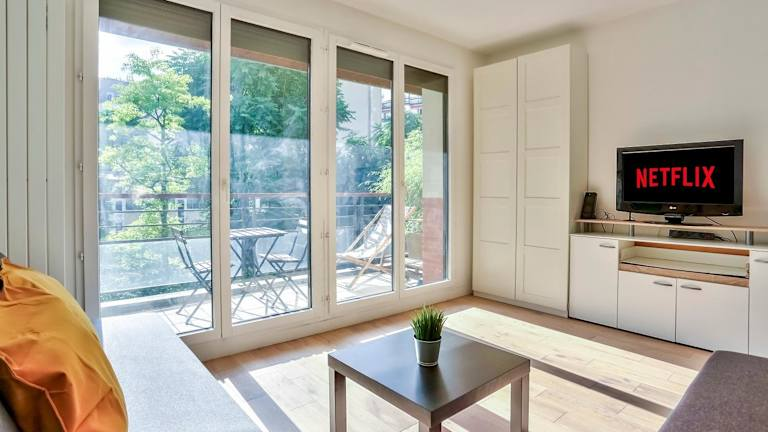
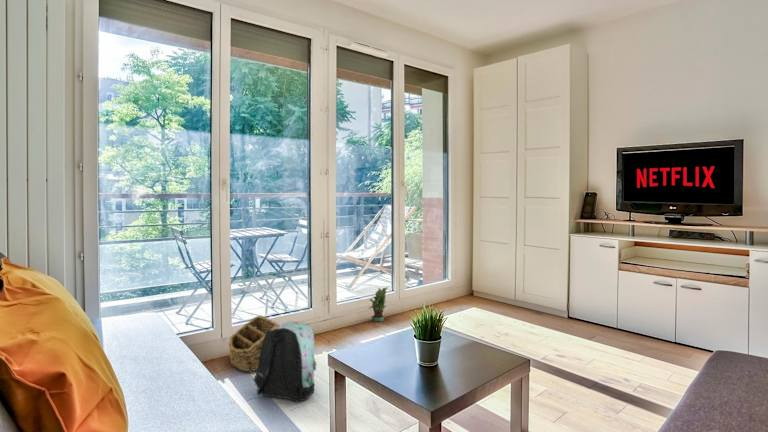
+ backpack (288, 358)
+ basket (251, 341)
+ potted plant (378, 303)
